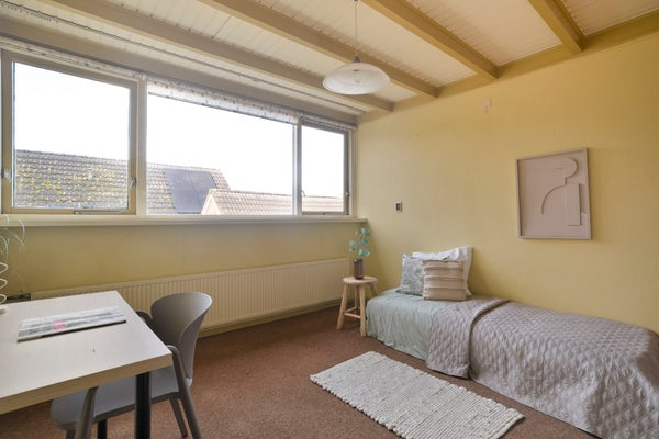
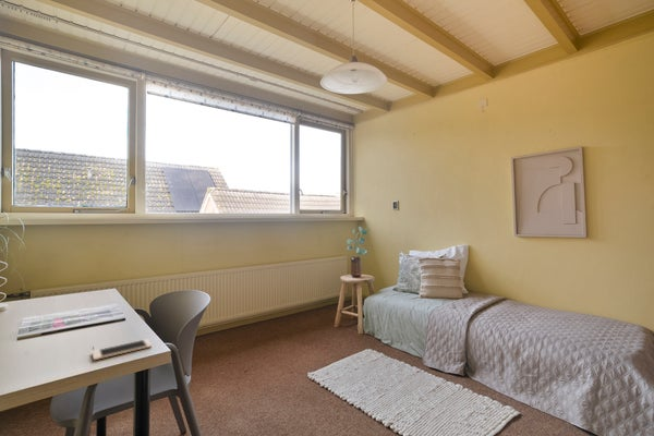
+ cell phone (122, 349)
